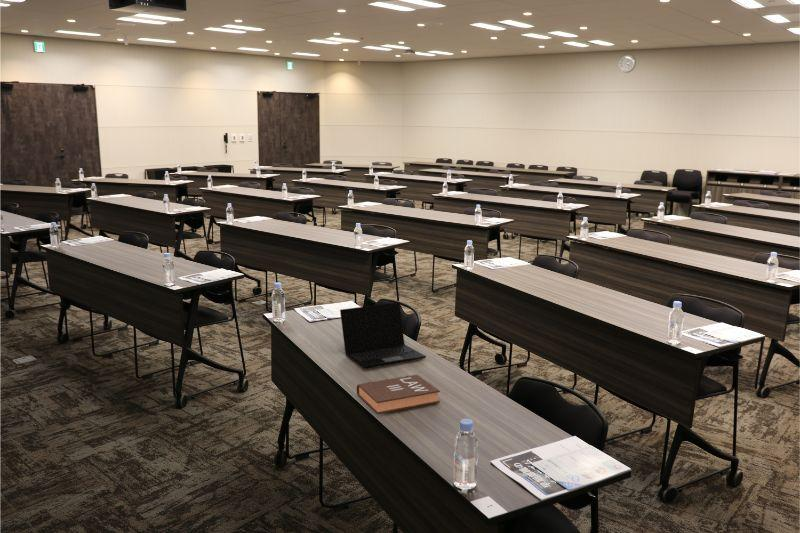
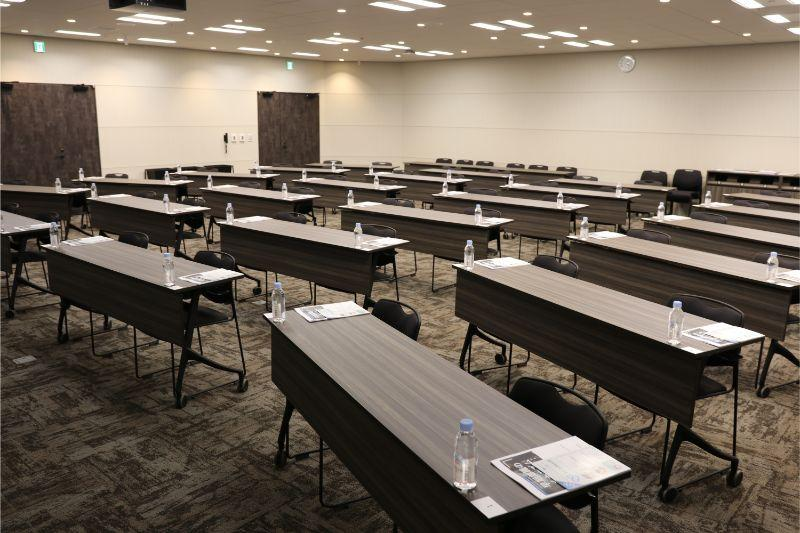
- laptop (382, 333)
- book (397, 392)
